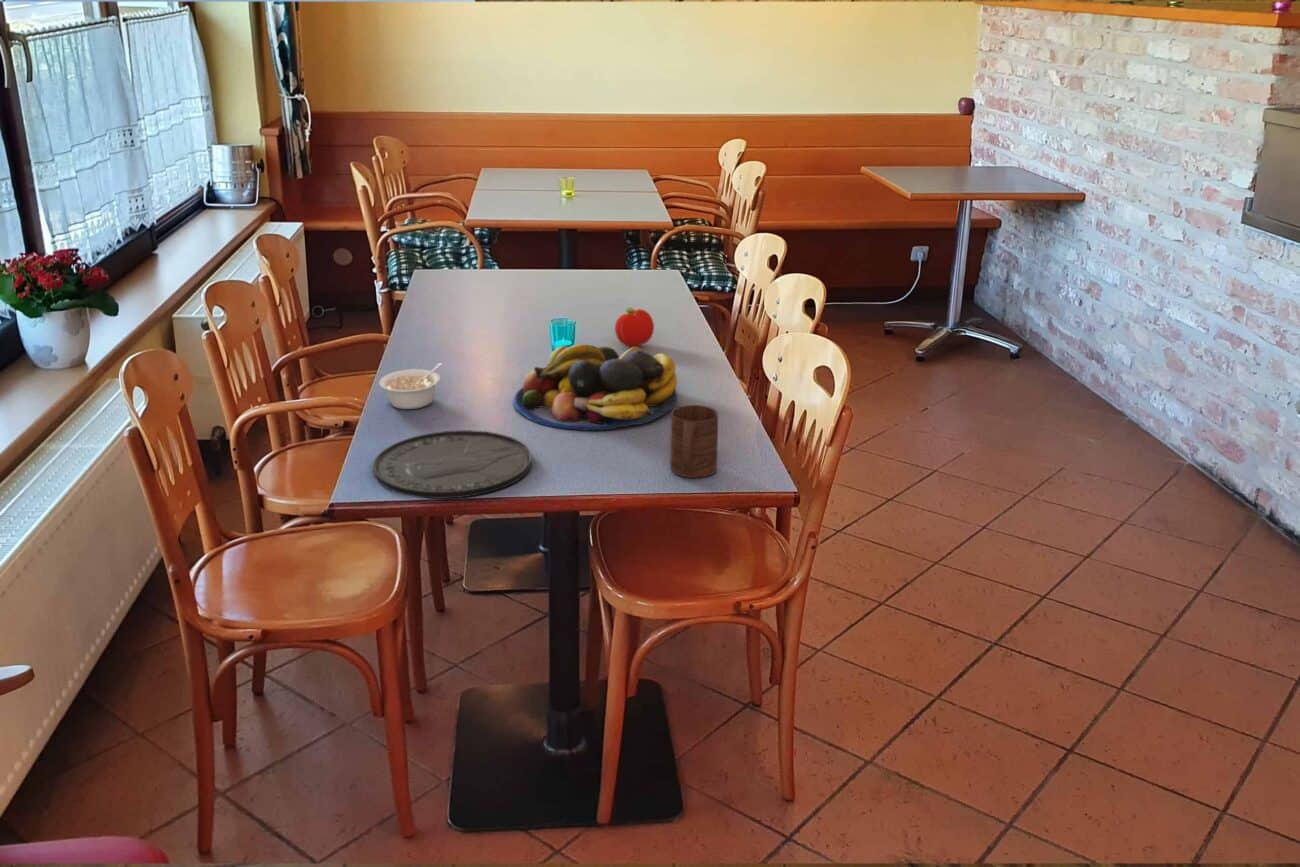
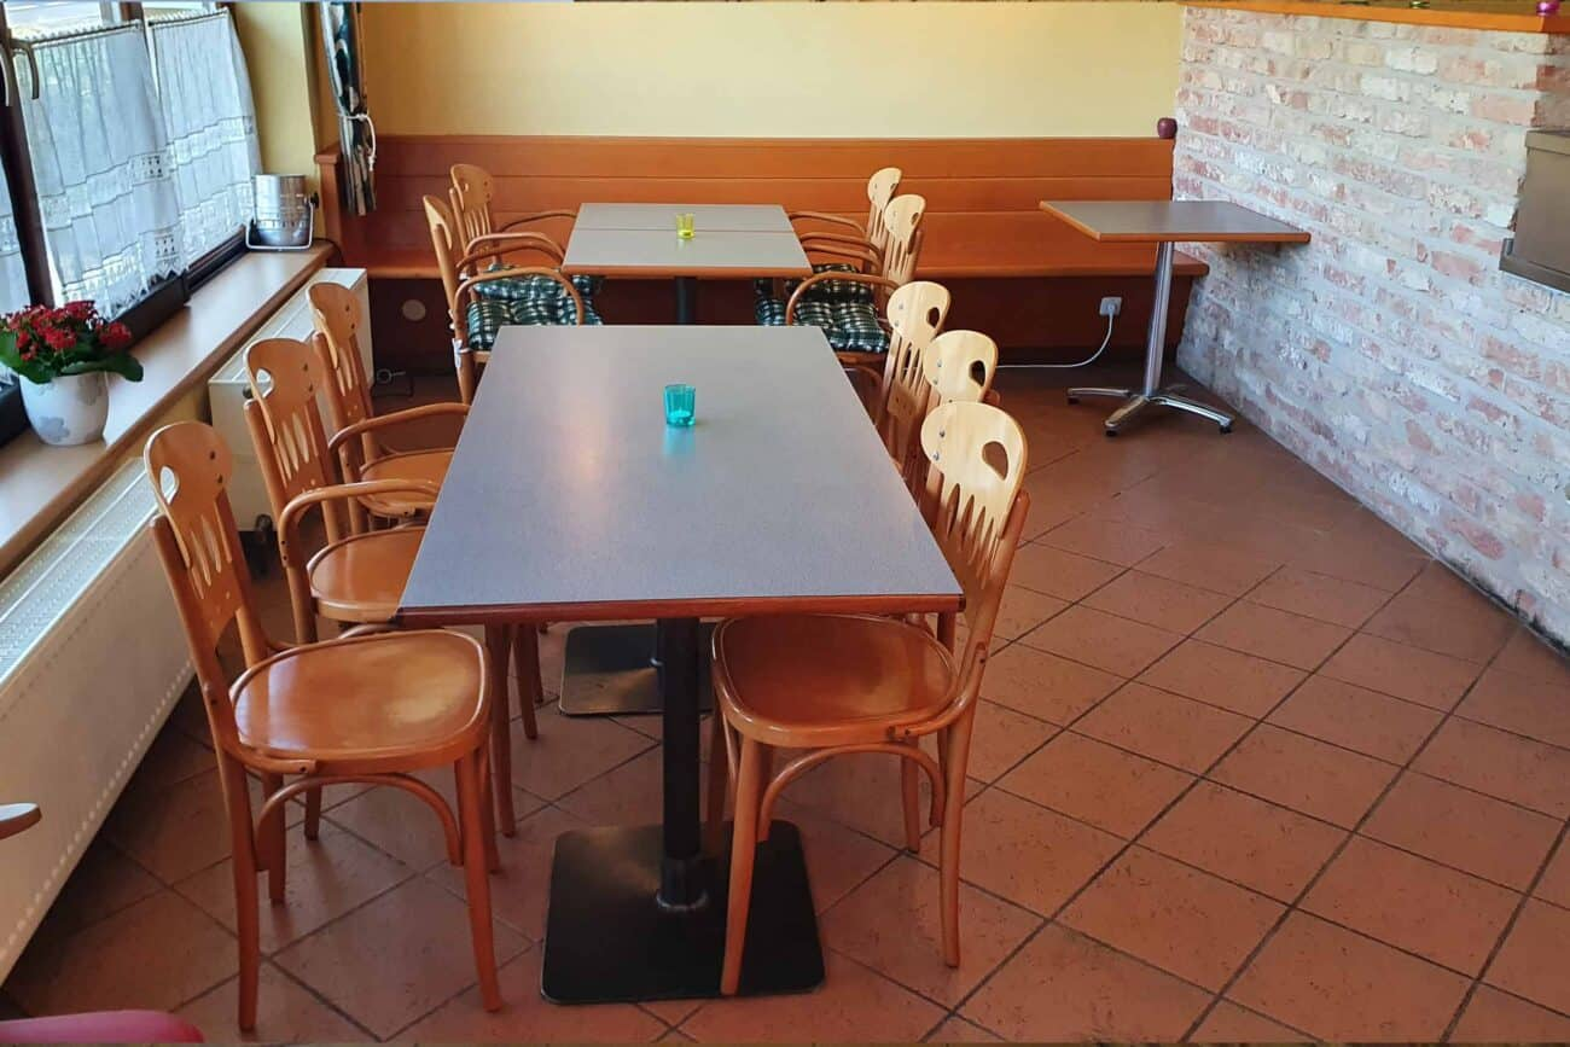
- fruit bowl (594, 372)
- plate (453, 462)
- legume (411, 387)
- cup (695, 444)
- fruit (634, 326)
